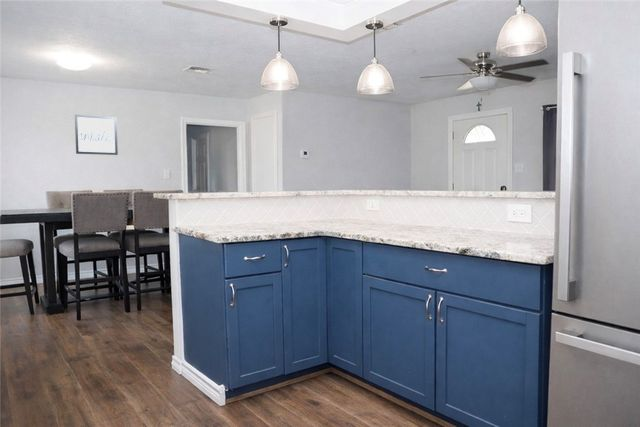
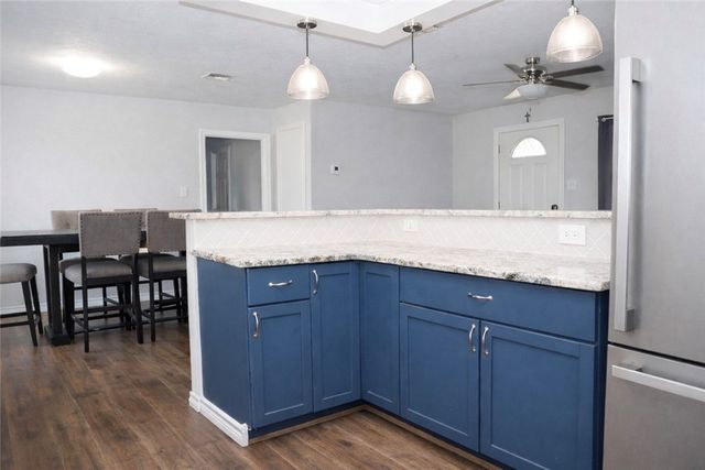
- wall art (96, 135)
